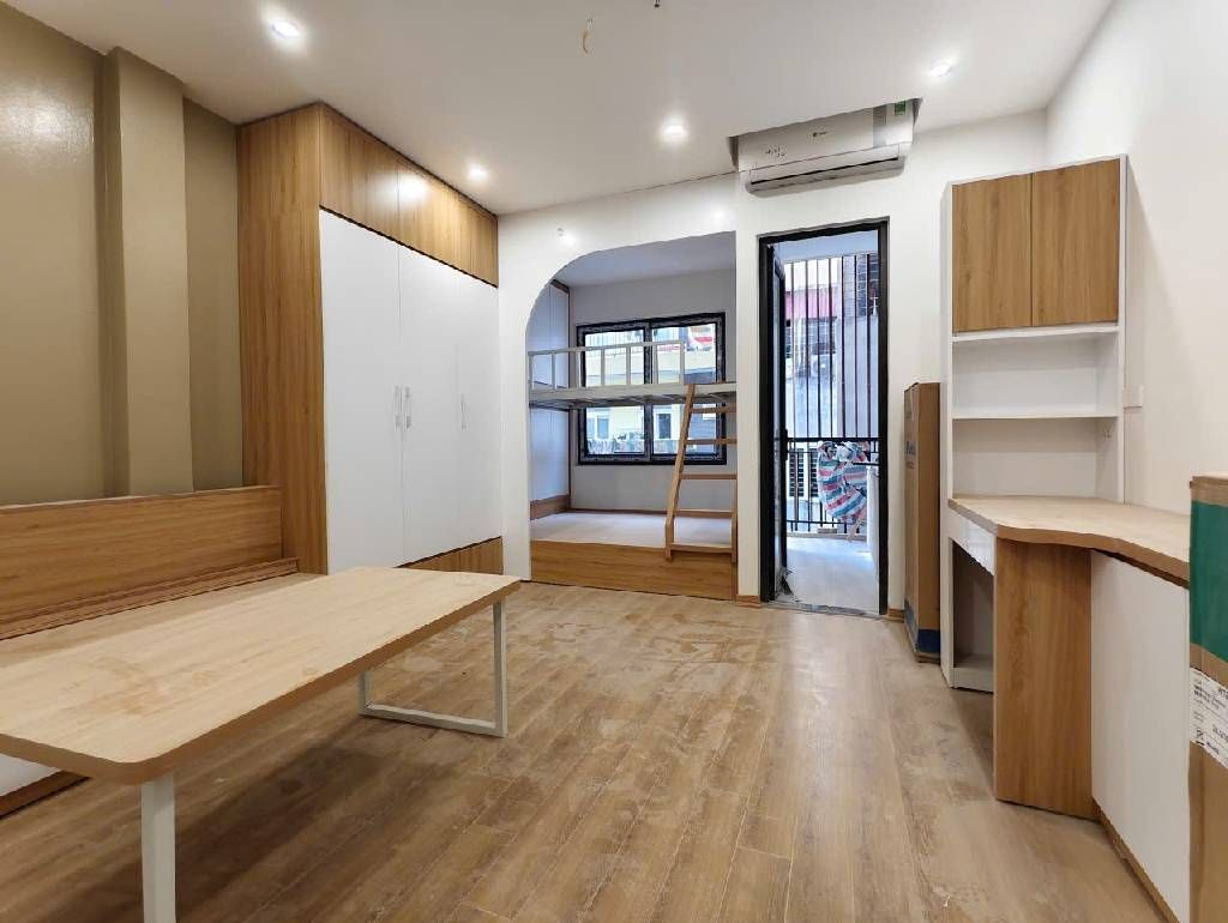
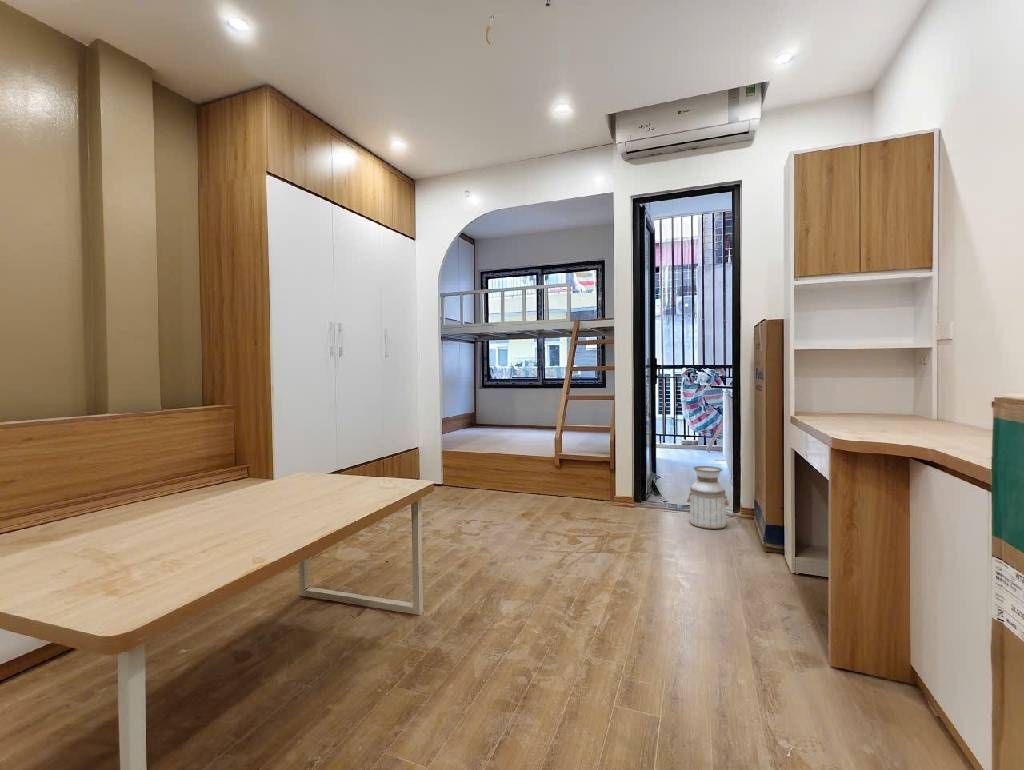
+ planter (707, 496)
